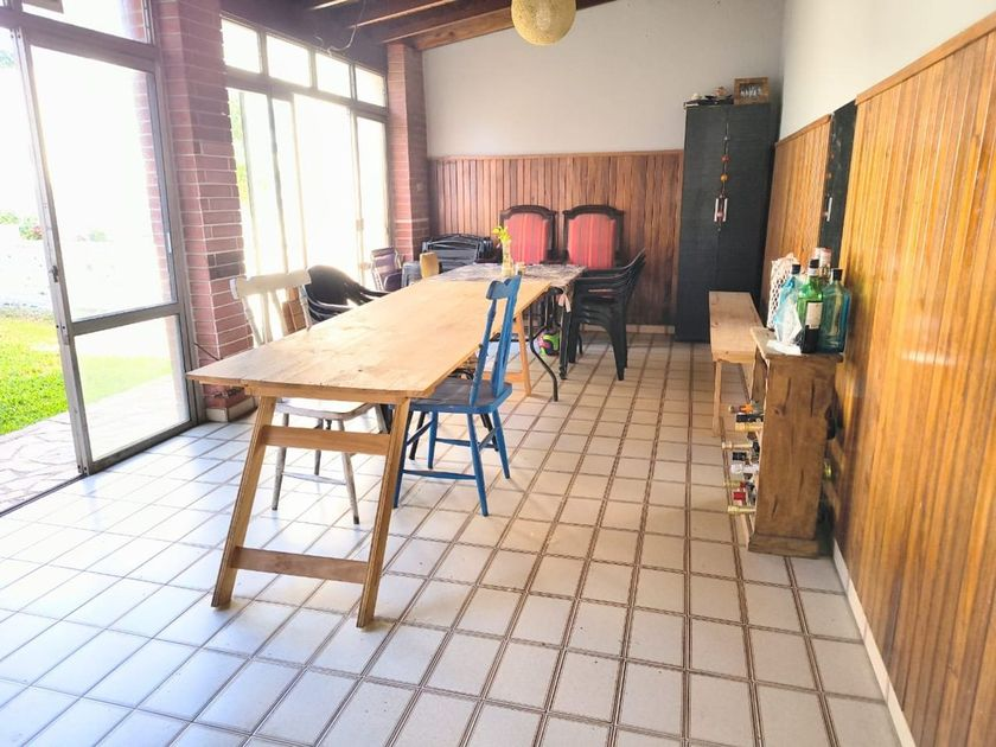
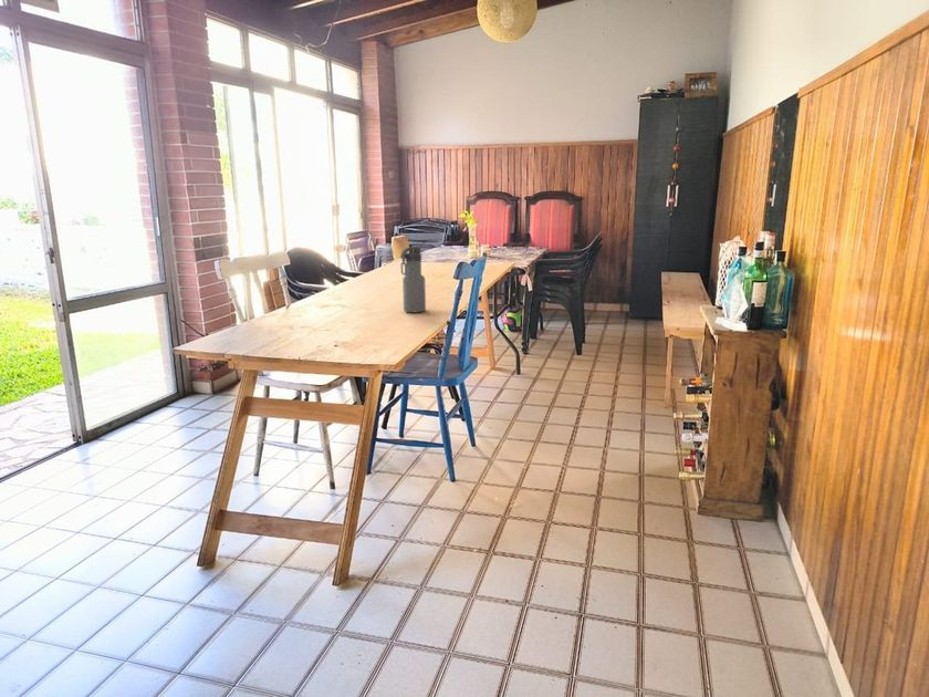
+ water bottle (413, 279)
